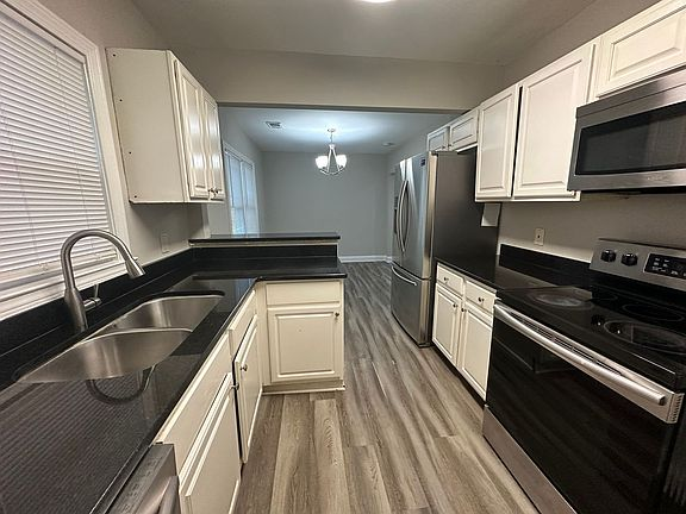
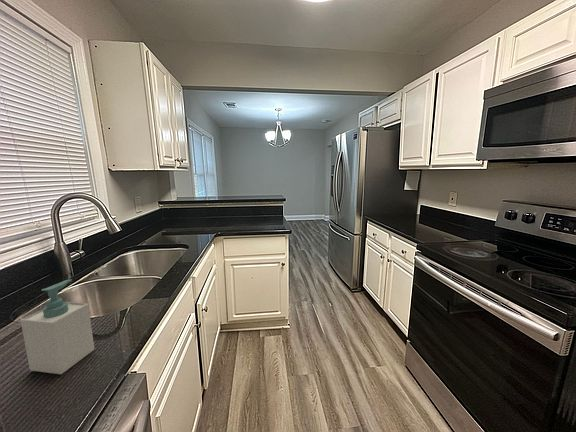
+ soap bottle (58, 323)
